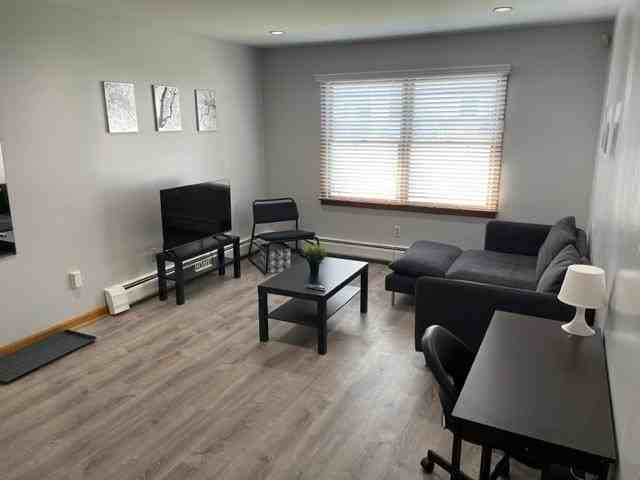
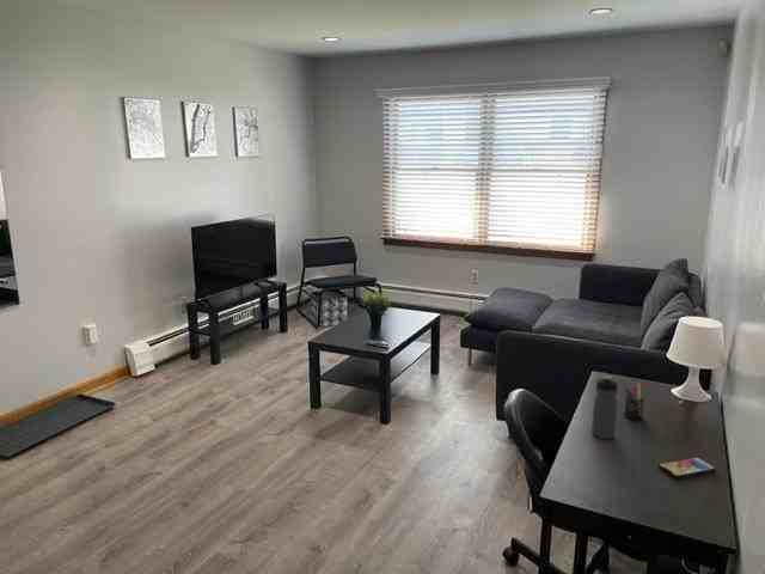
+ pen holder (636, 401)
+ water bottle (605, 405)
+ smartphone (686, 466)
